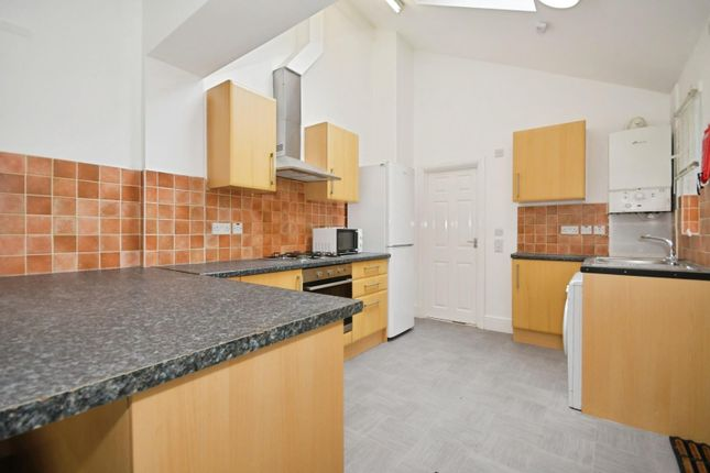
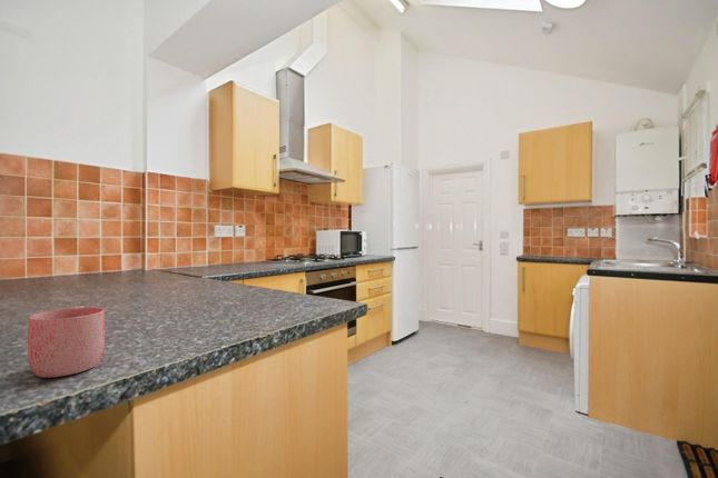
+ mug (70, 337)
